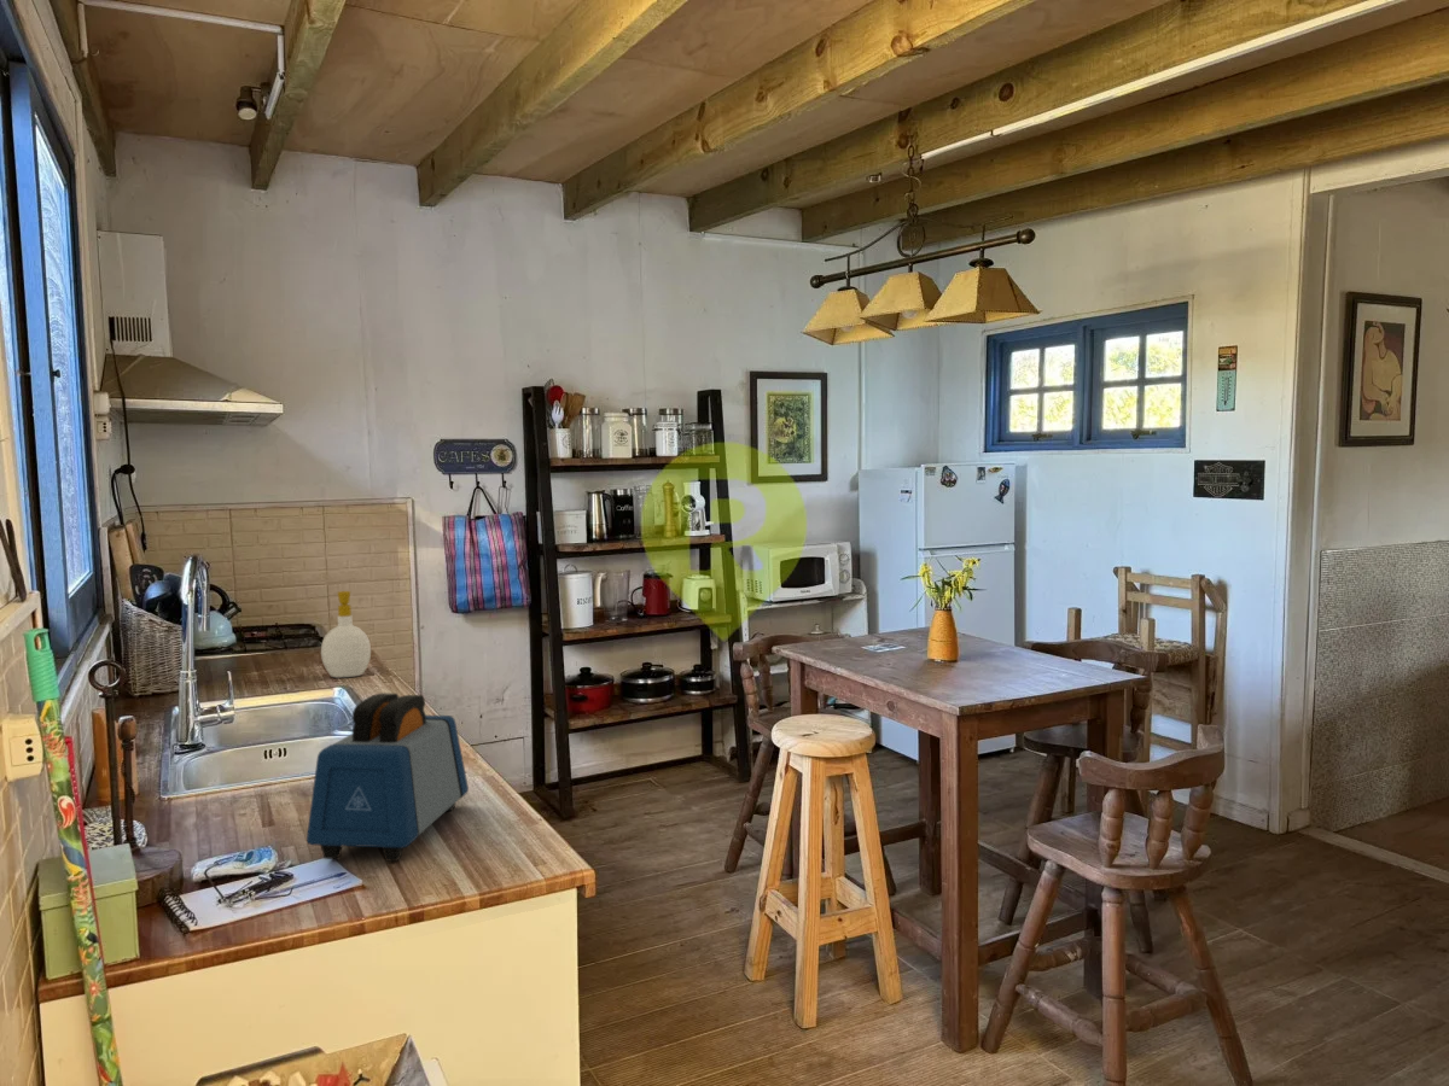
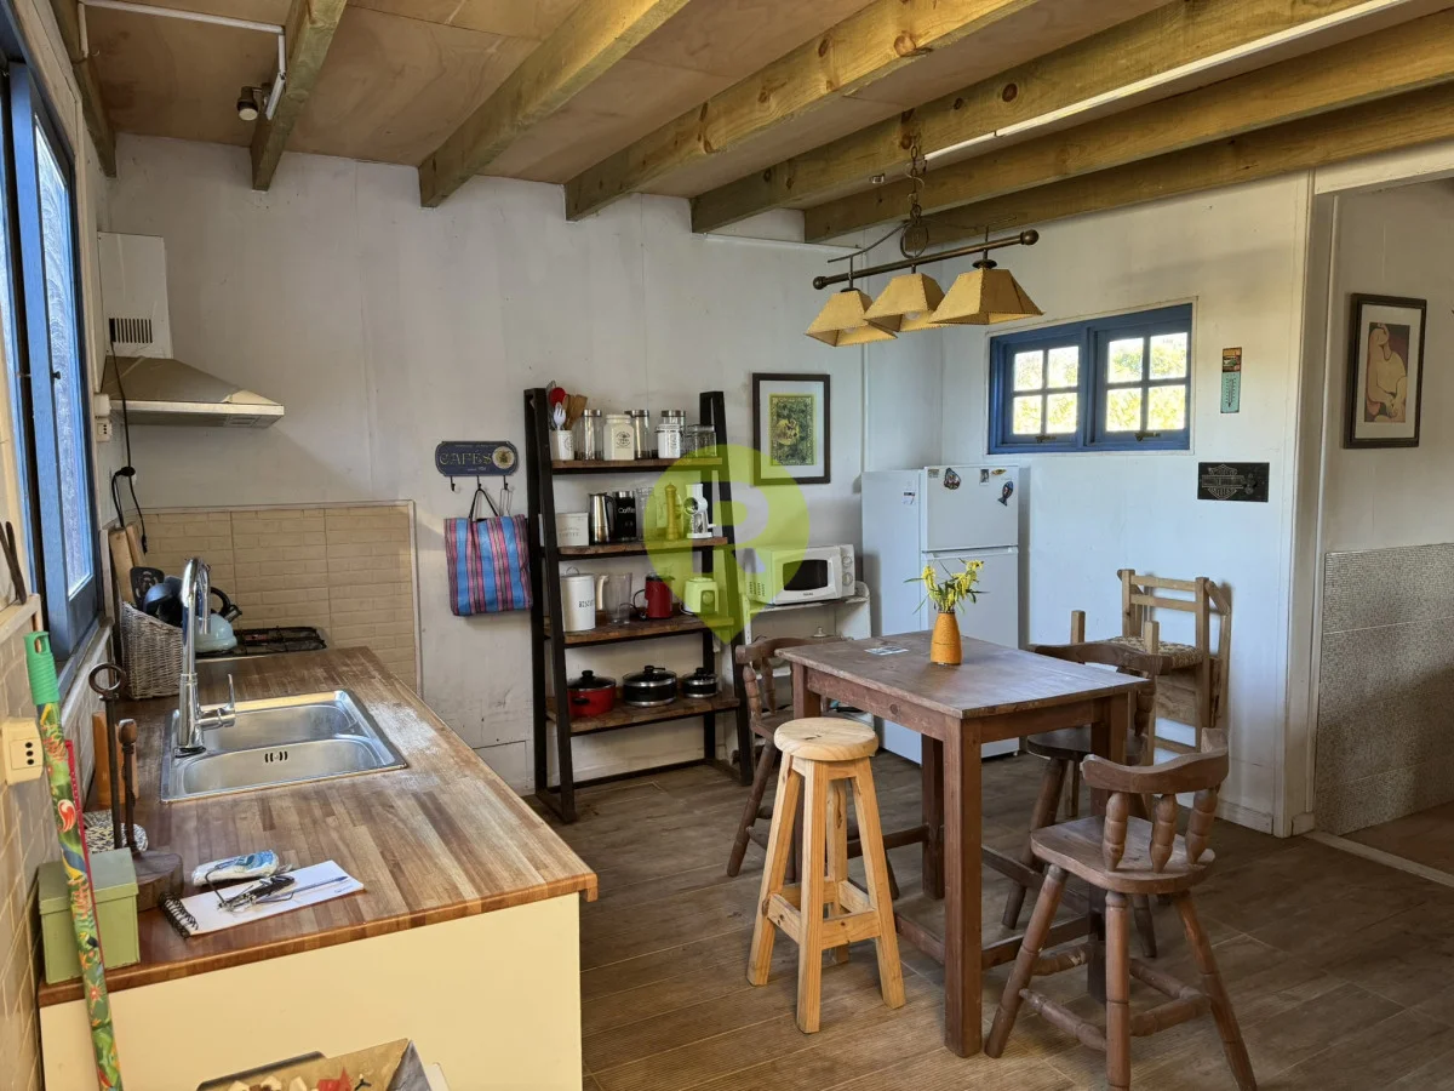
- soap bottle (345, 634)
- toaster (391, 765)
